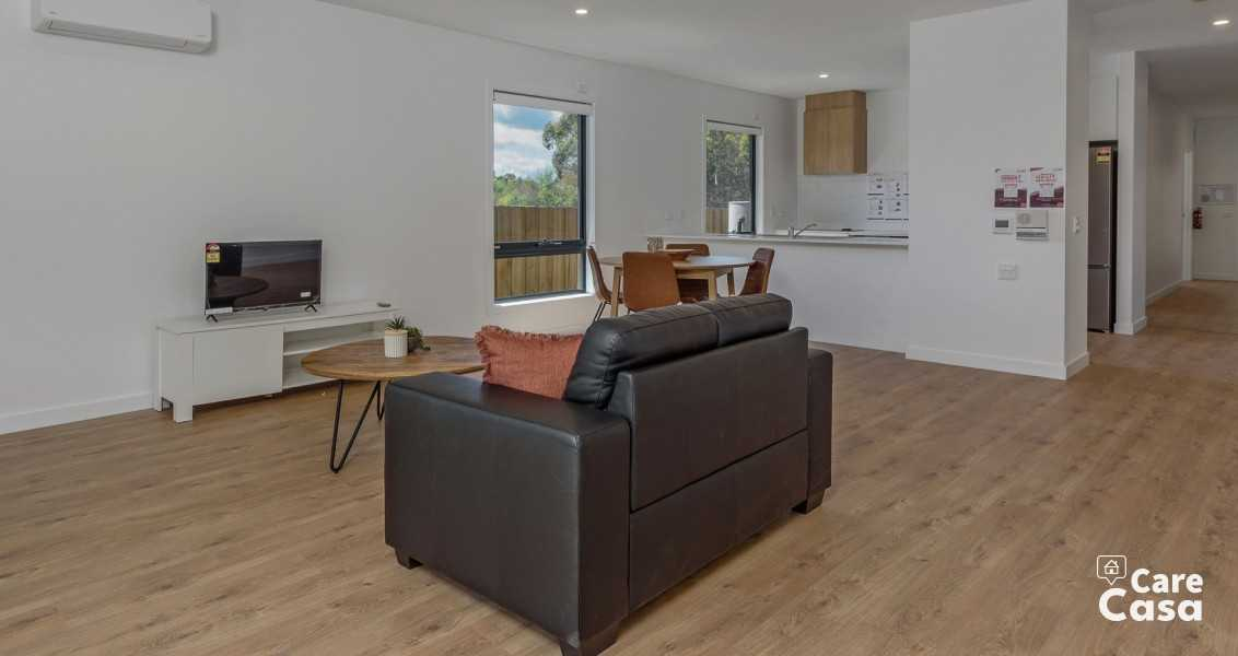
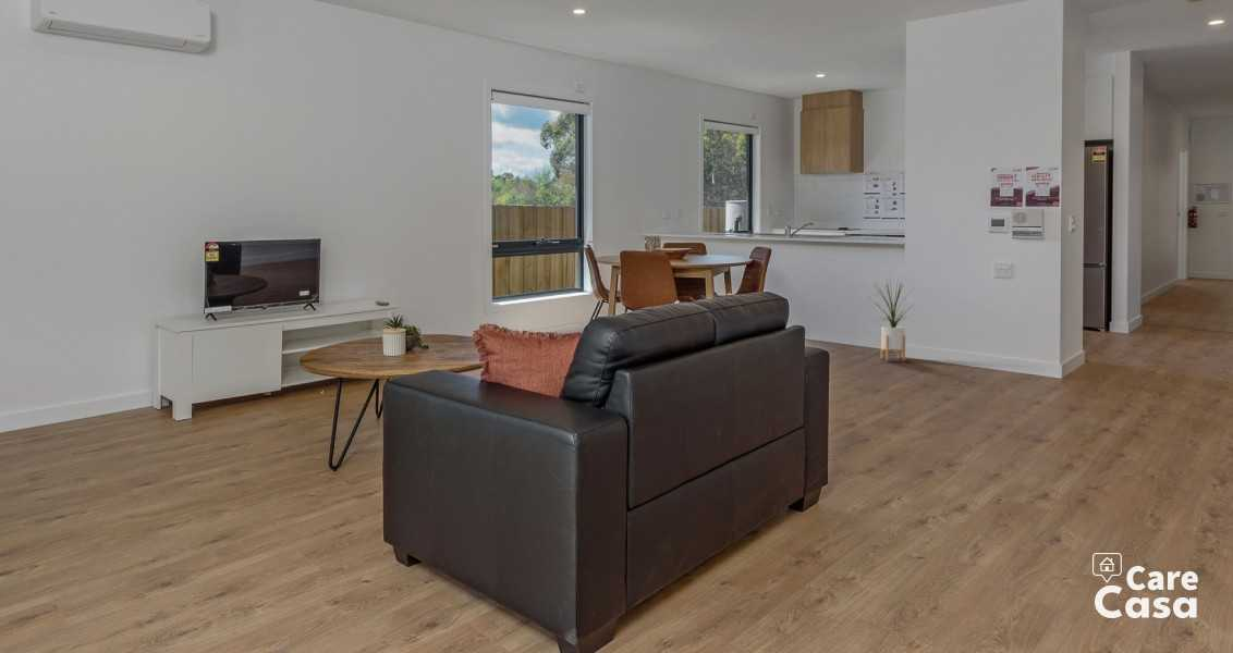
+ house plant (894, 317)
